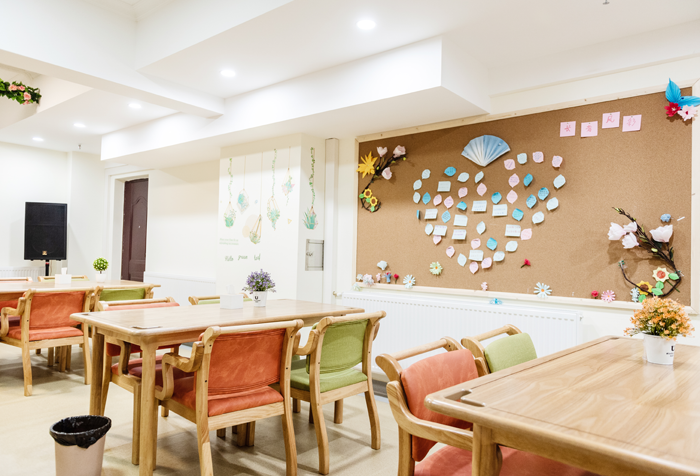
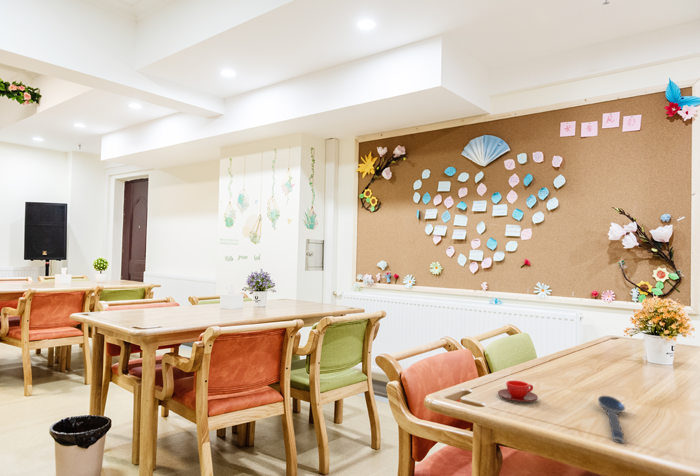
+ spoon (610, 416)
+ teacup (517, 390)
